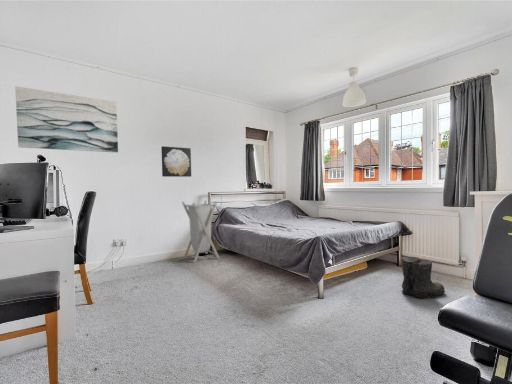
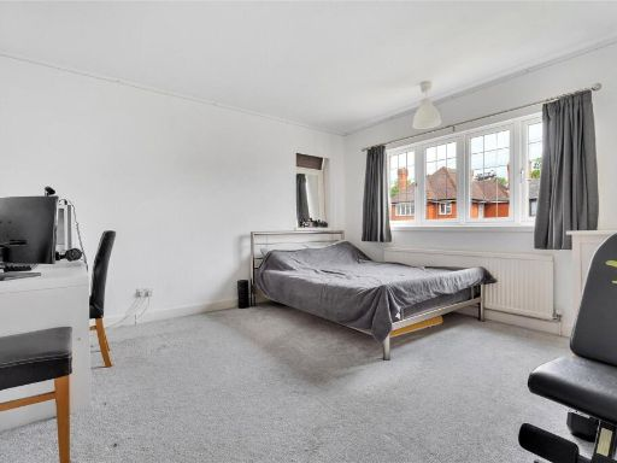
- laundry hamper (200, 229)
- boots (422, 275)
- wall art (176, 162)
- wall art (71, 122)
